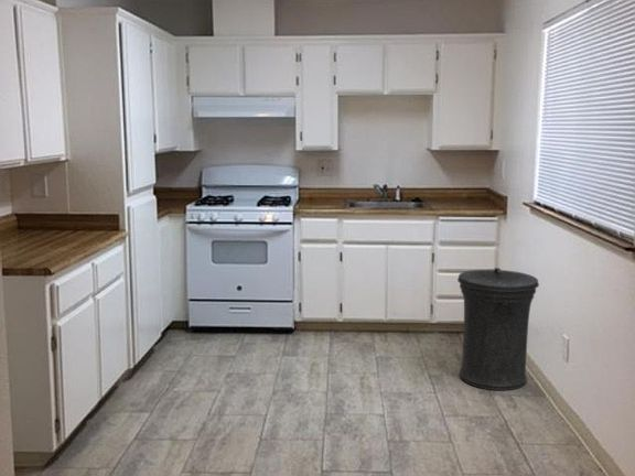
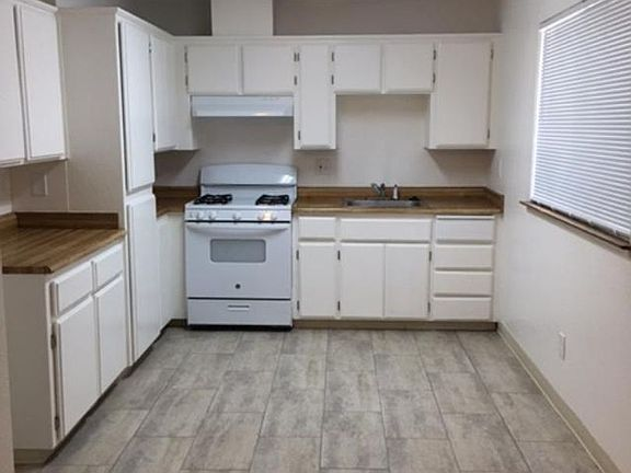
- trash can (495, 324)
